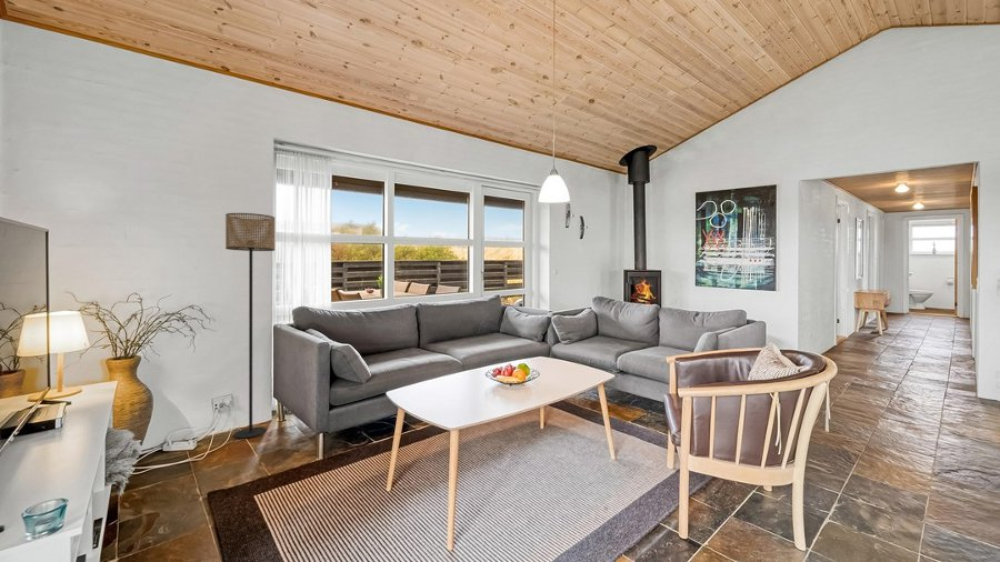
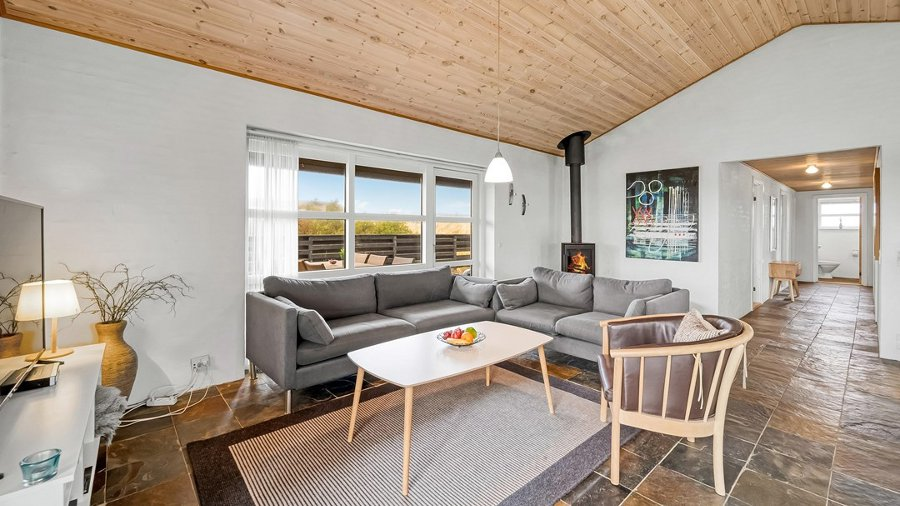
- floor lamp (250, 324)
